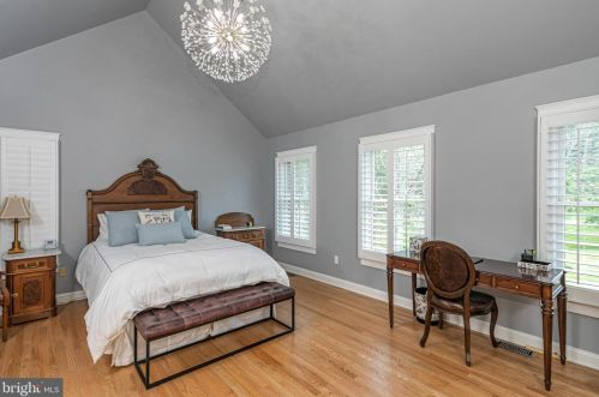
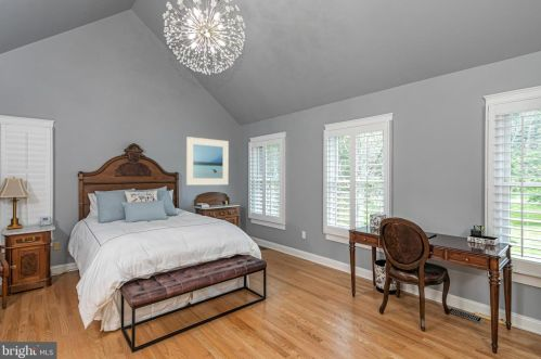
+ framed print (208, 162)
